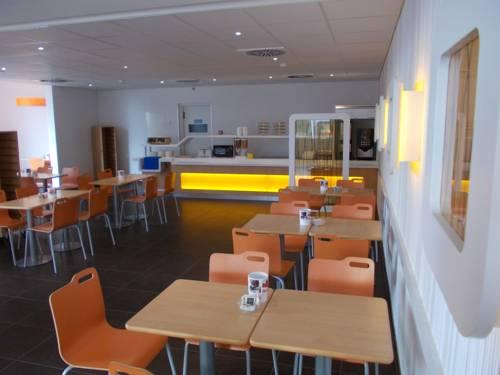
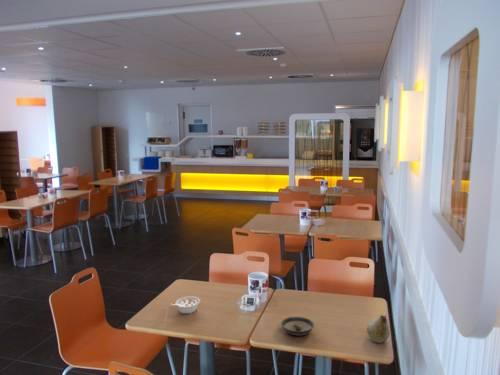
+ saucer (297, 327)
+ fruit (378, 327)
+ legume (187, 305)
